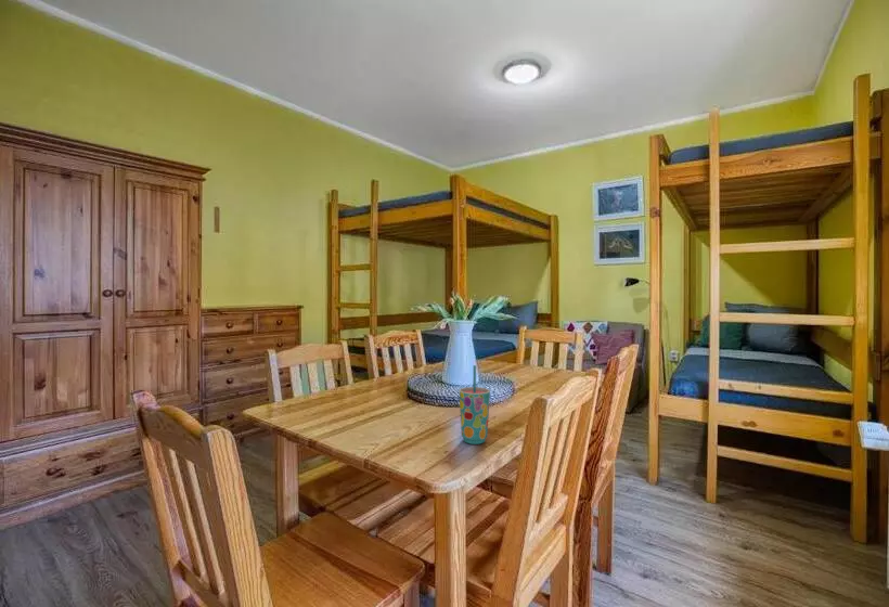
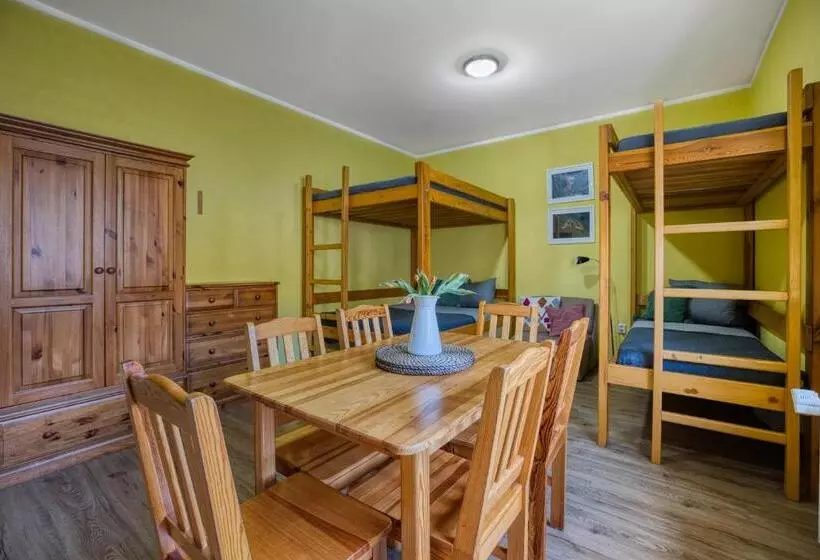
- cup (474, 402)
